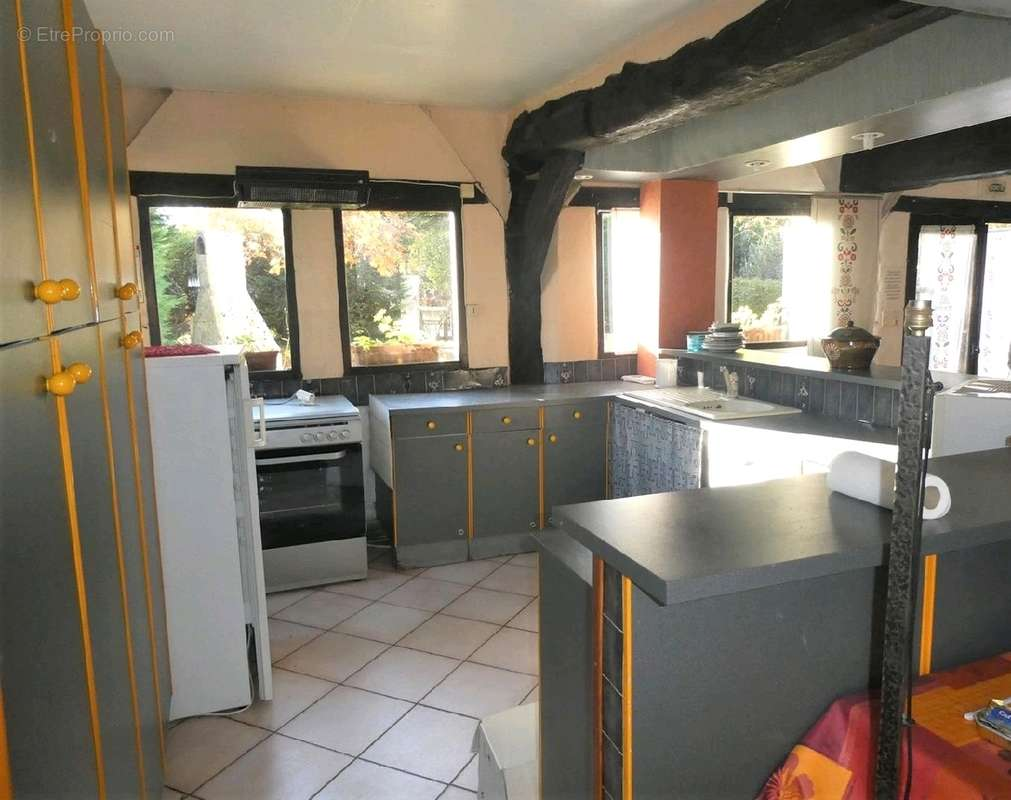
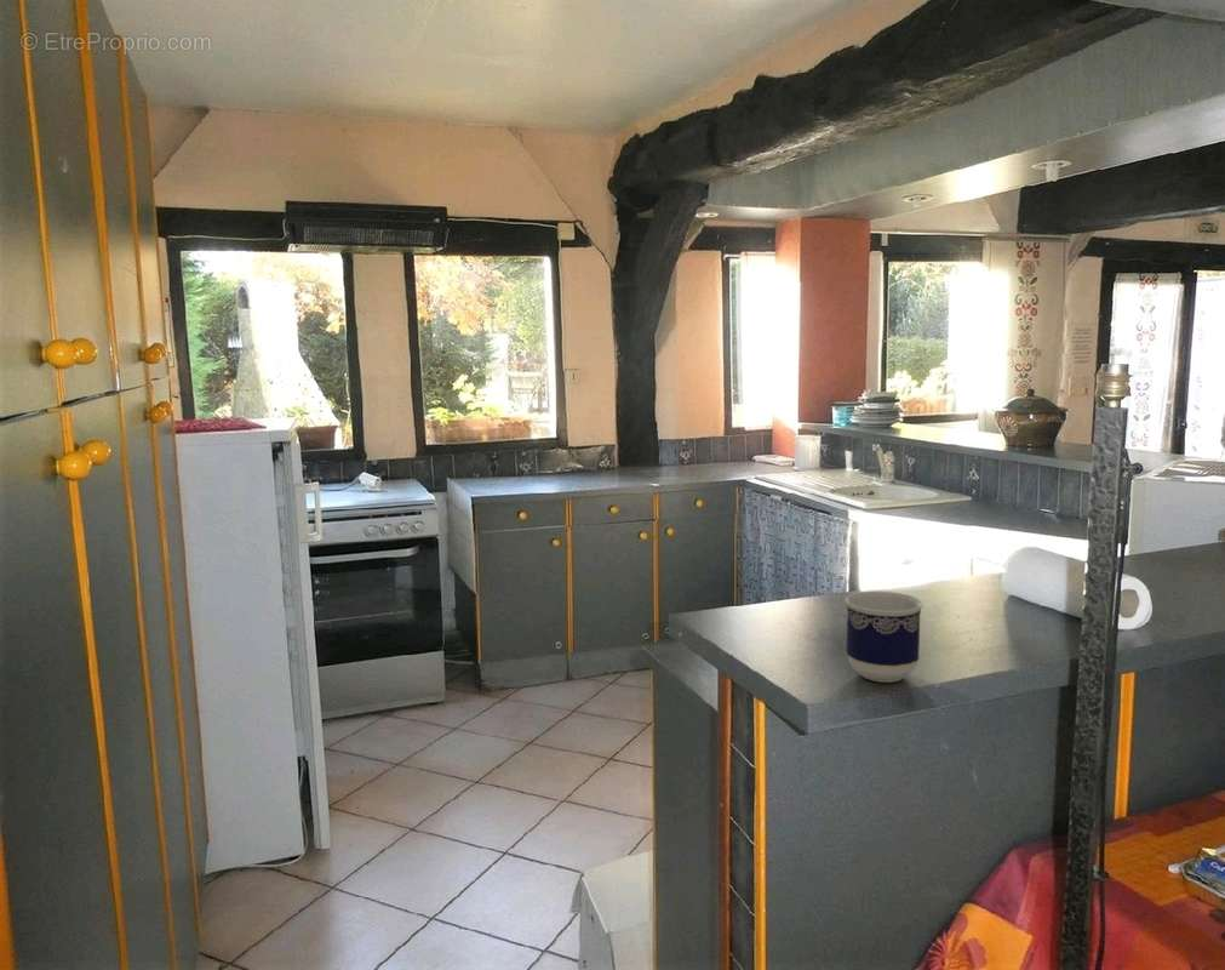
+ cup (876, 634)
